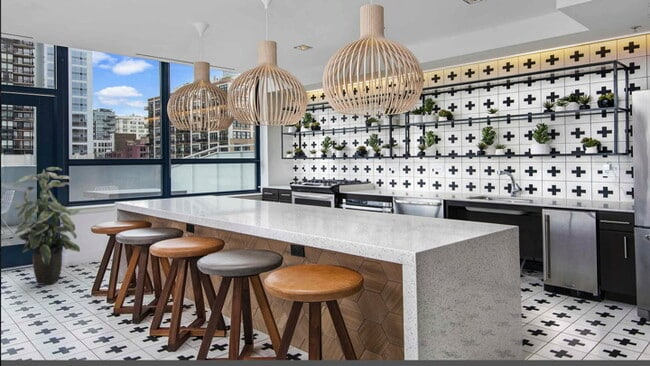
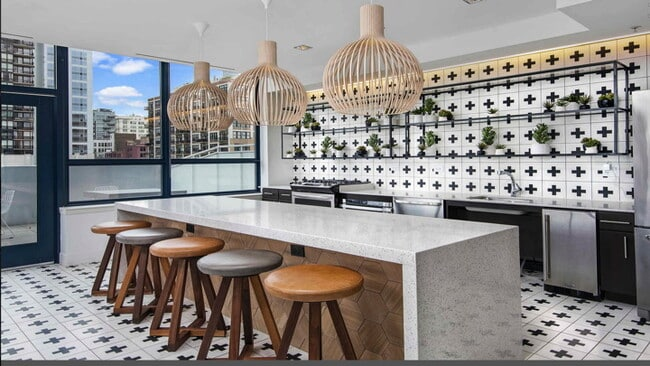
- indoor plant (49, 225)
